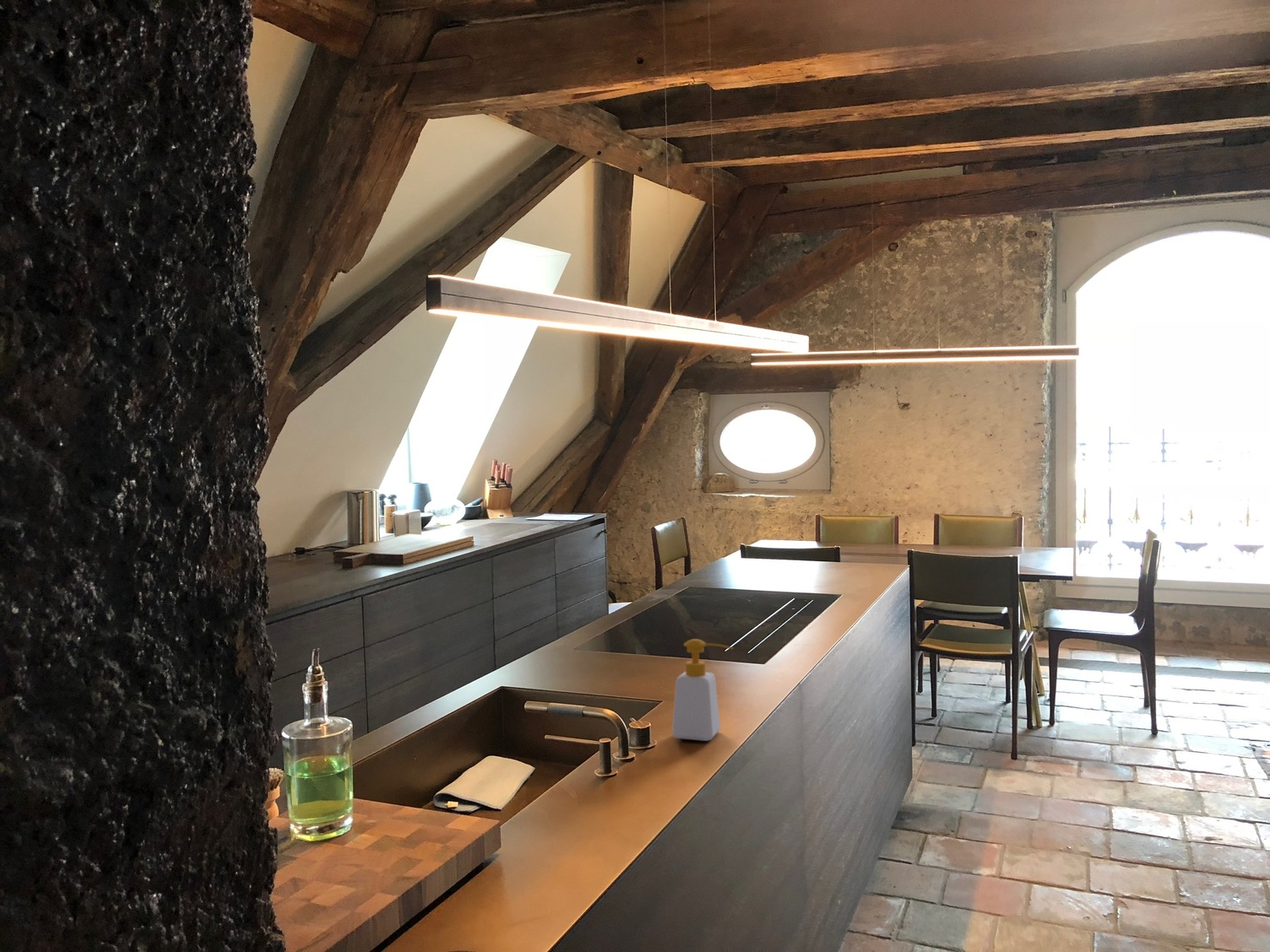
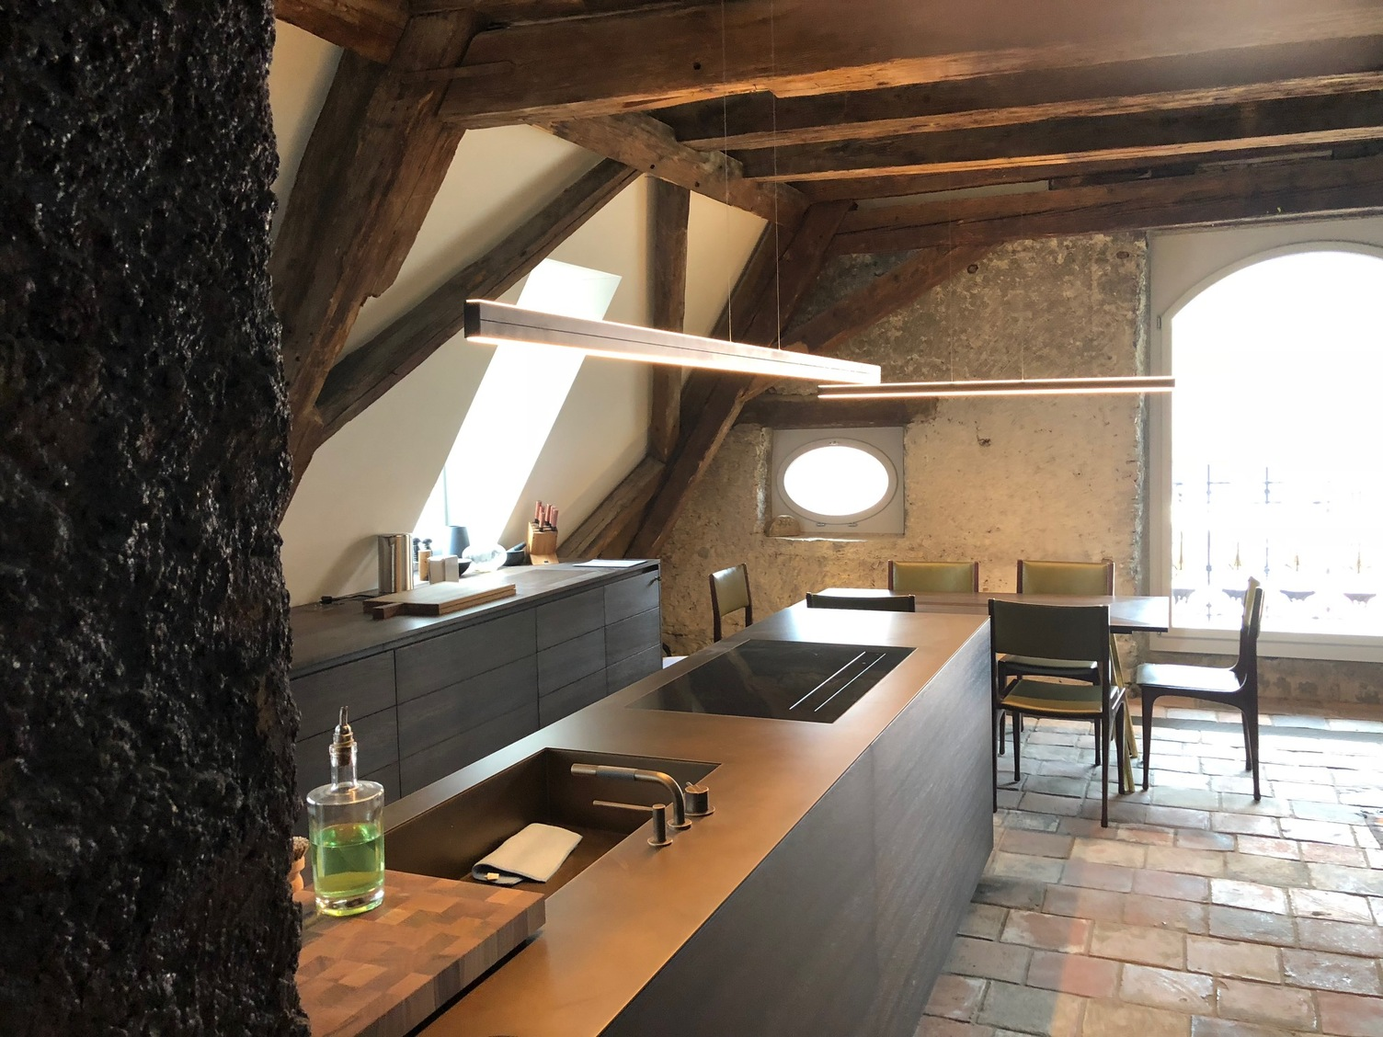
- soap bottle (704, 688)
